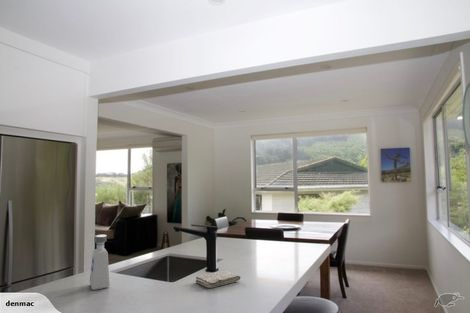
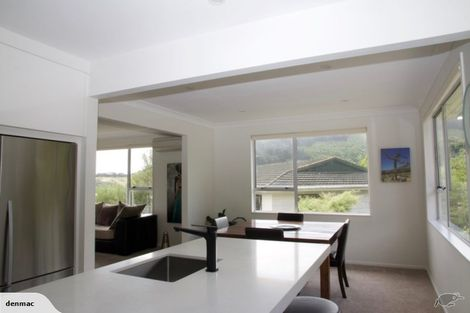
- soap dispenser (100, 260)
- washcloth (217, 278)
